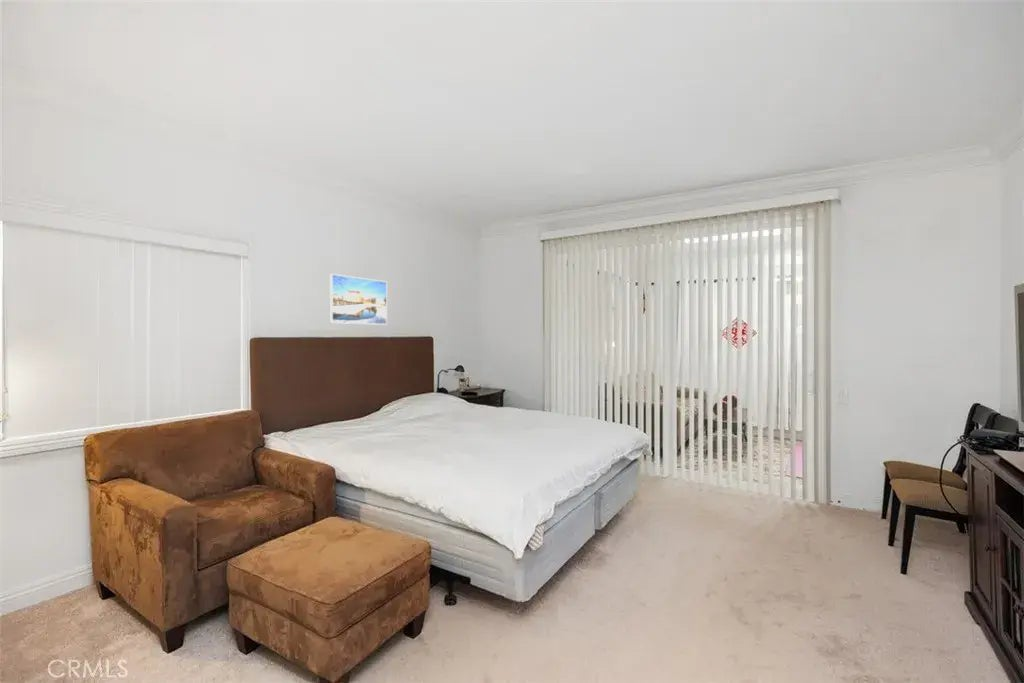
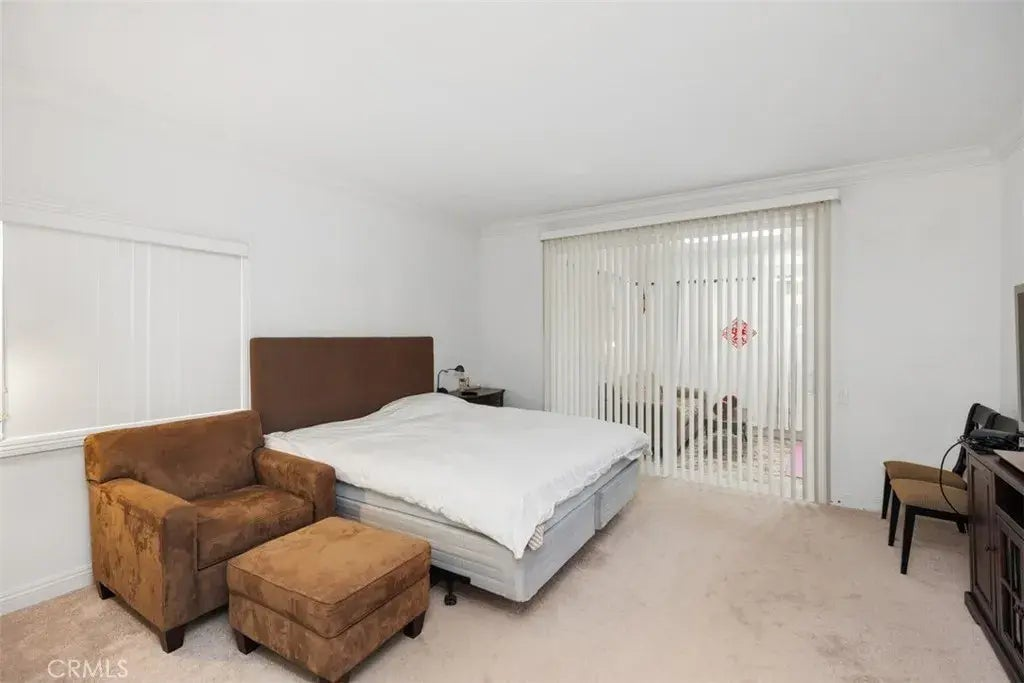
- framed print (359, 300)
